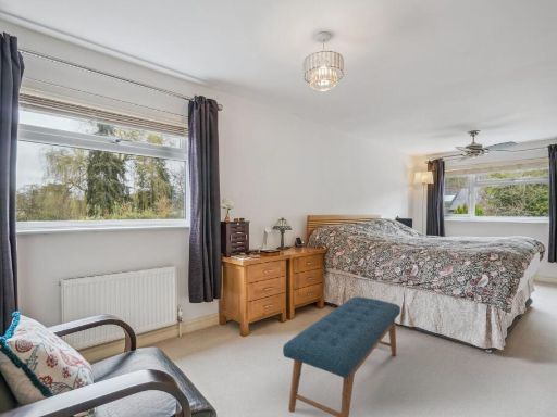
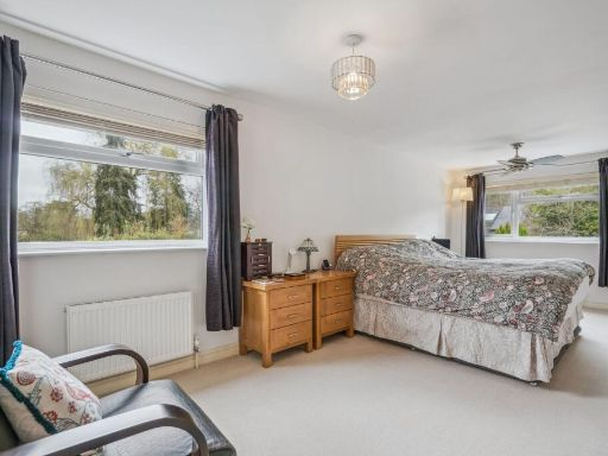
- bench (350, 348)
